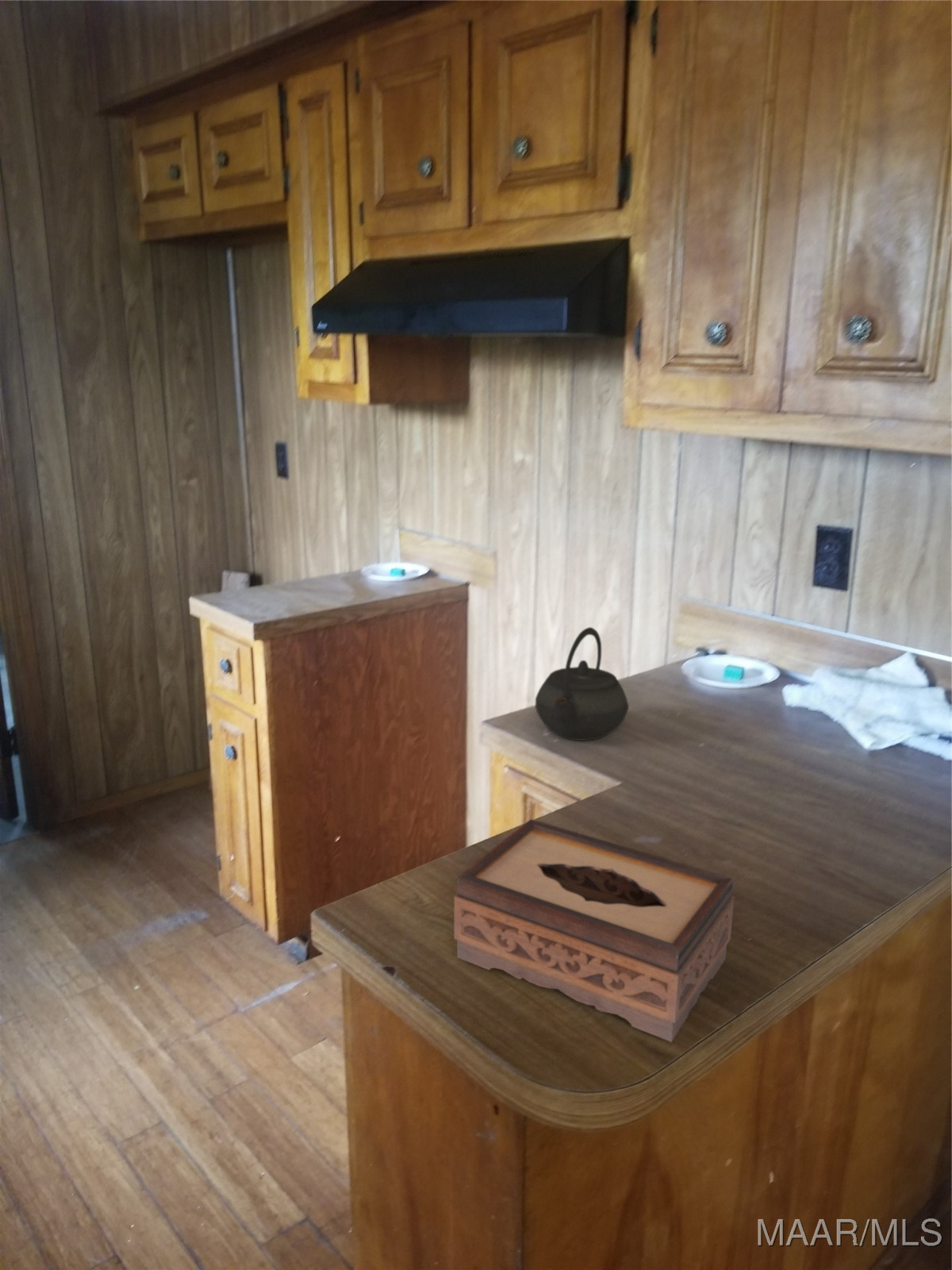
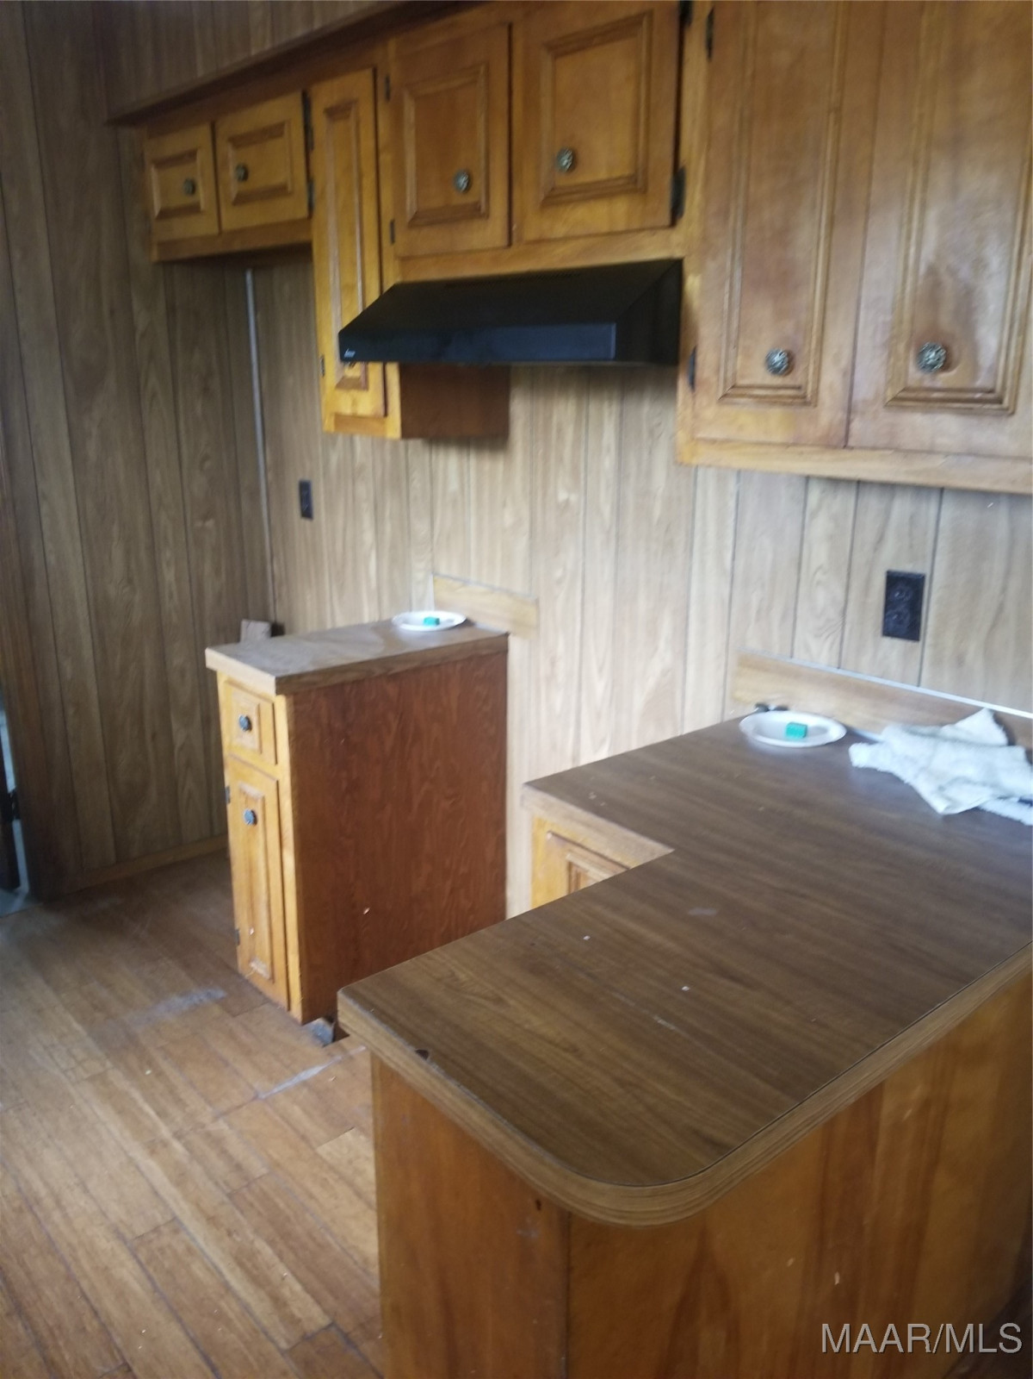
- tissue box (593, 918)
- kettle (579, 683)
